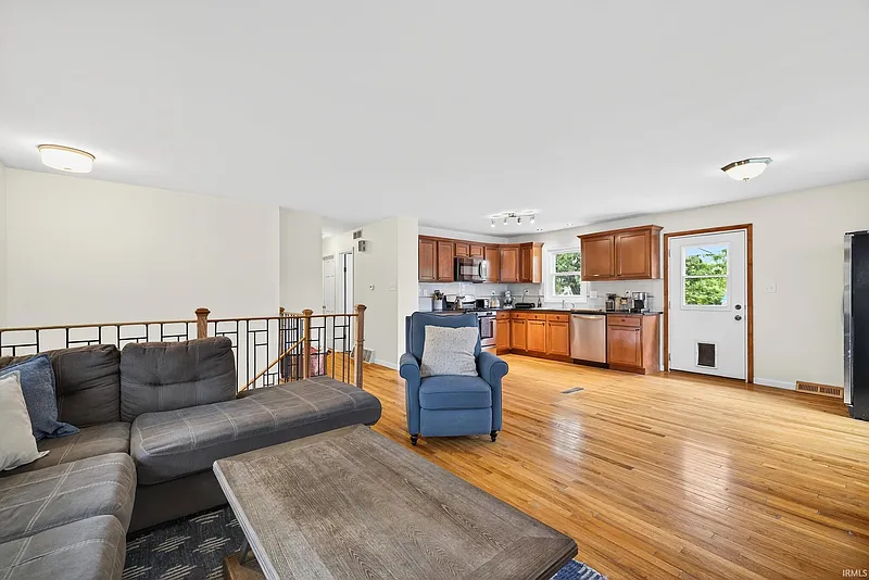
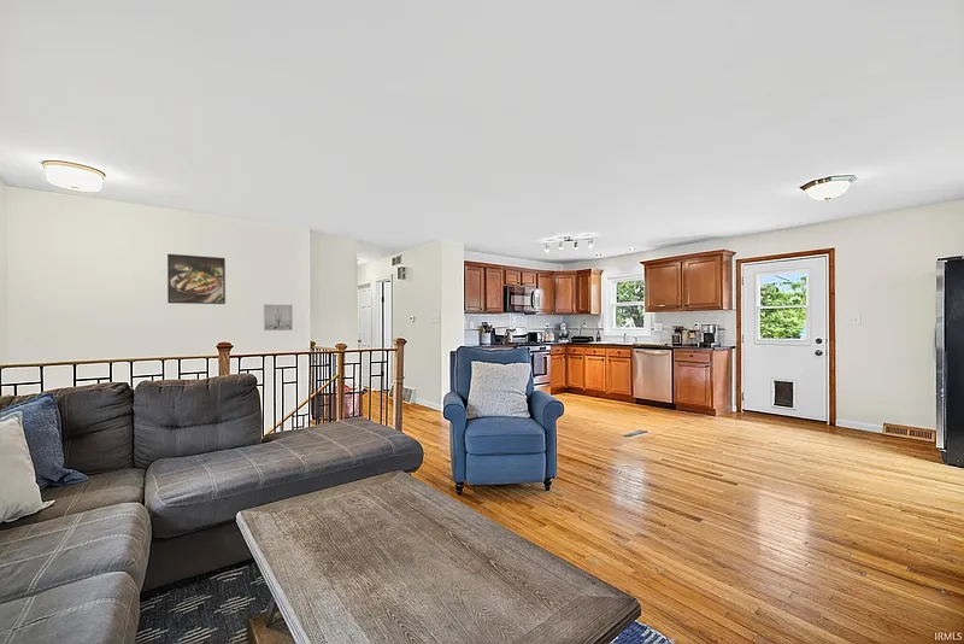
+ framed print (196, 280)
+ wall art (277, 317)
